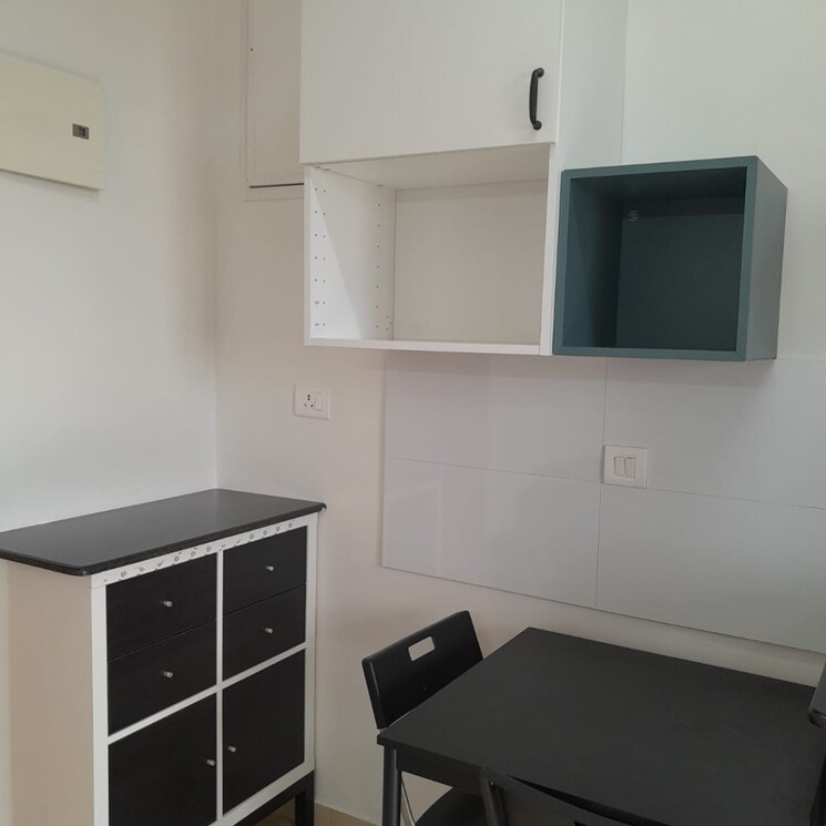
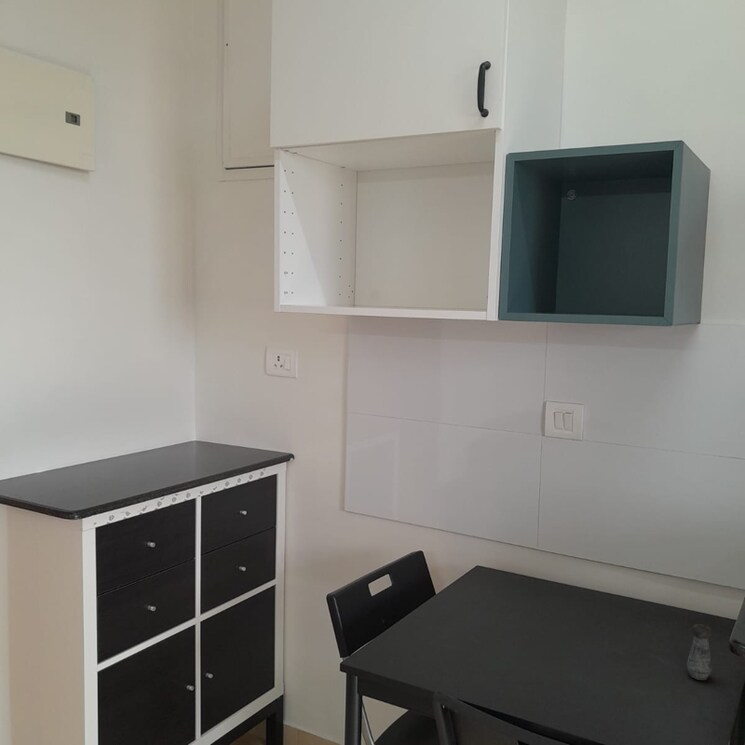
+ salt shaker (700, 651)
